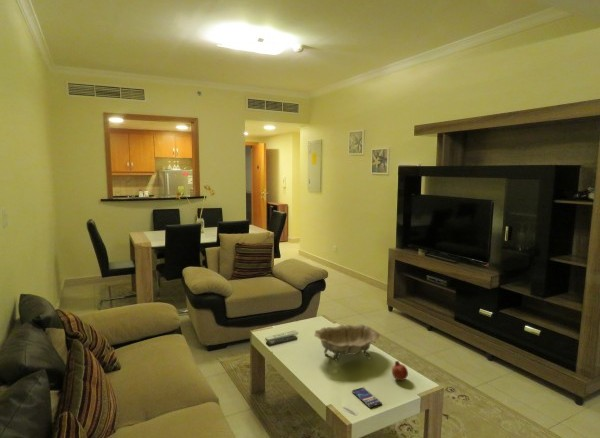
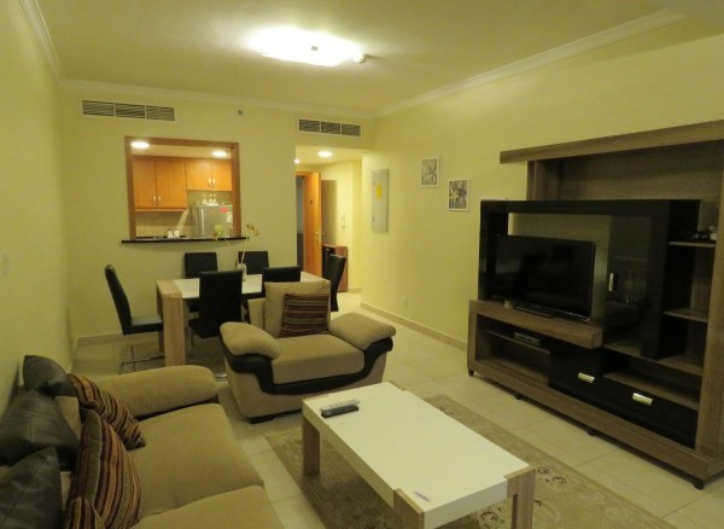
- decorative bowl (346, 343)
- fruit (399, 370)
- smartphone (366, 397)
